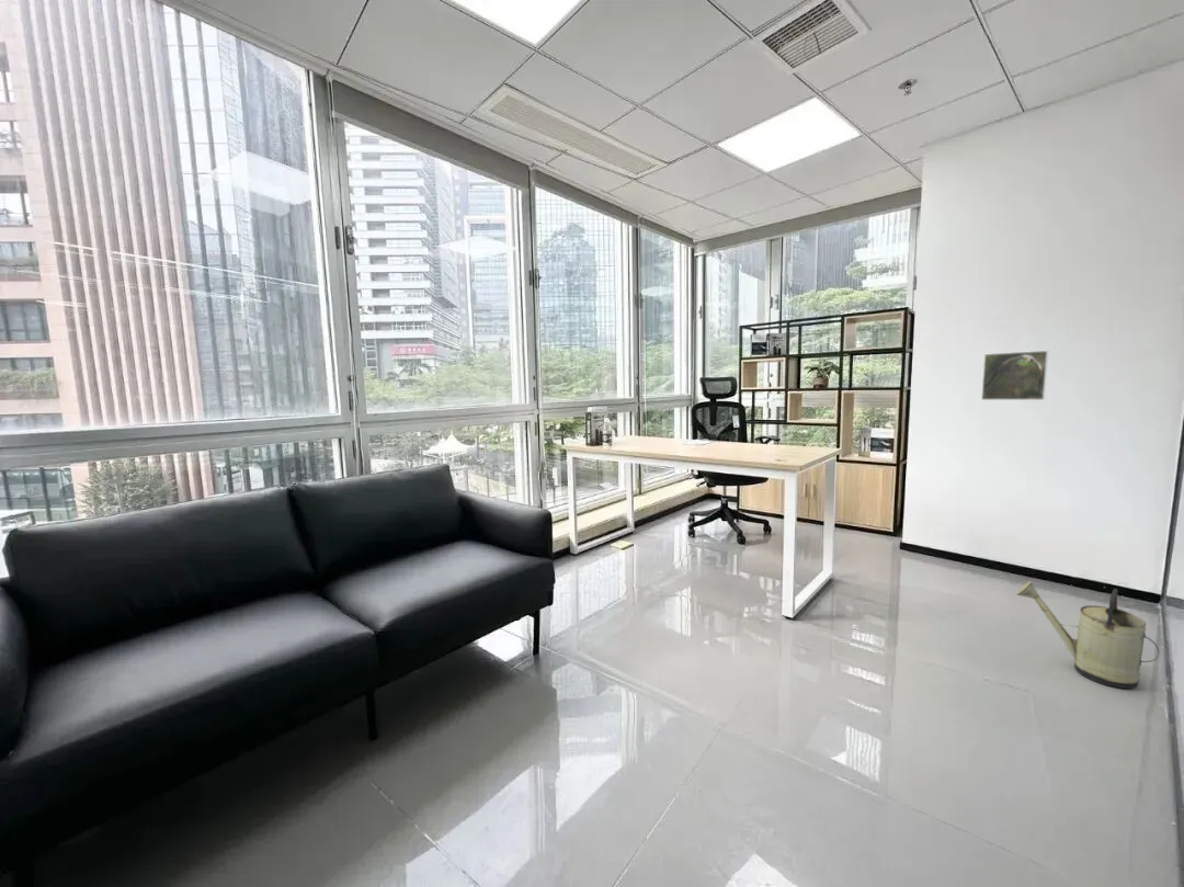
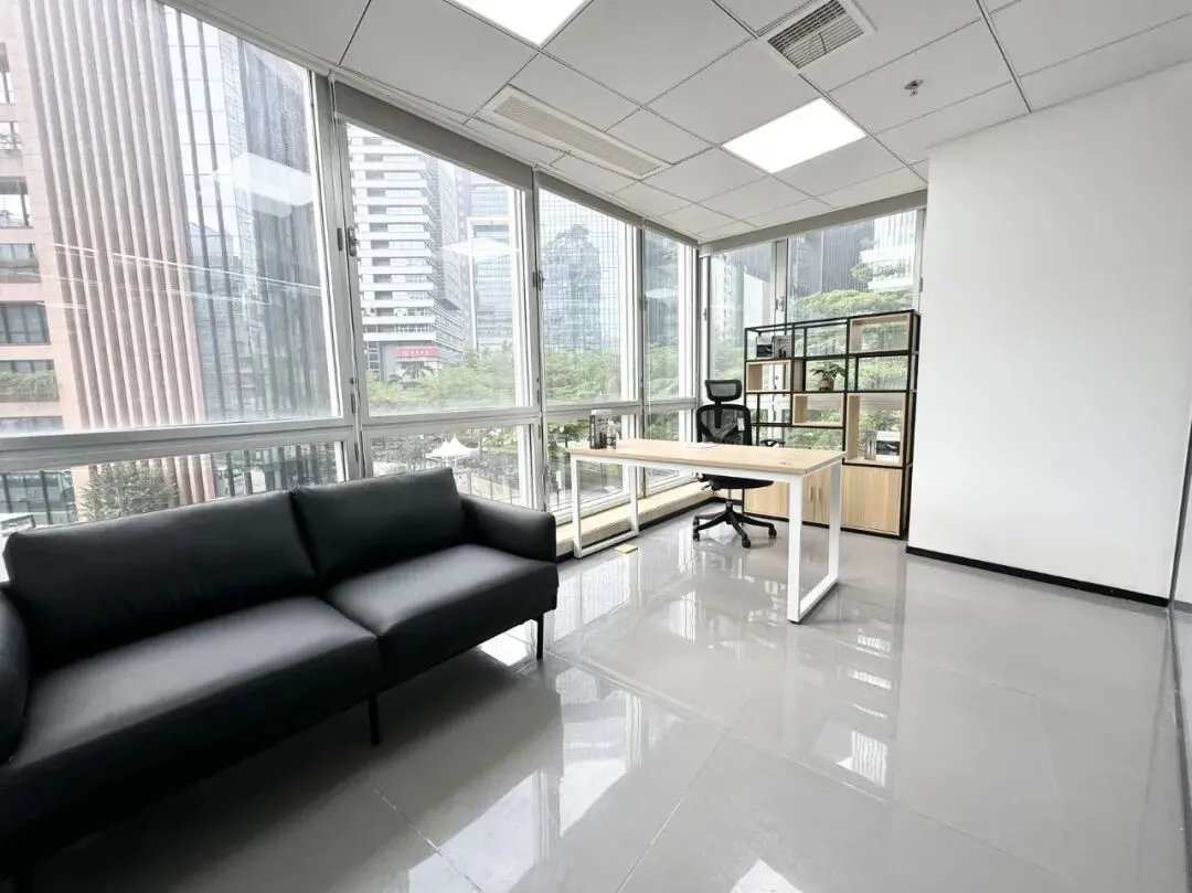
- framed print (1013, 376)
- watering can (1081, 626)
